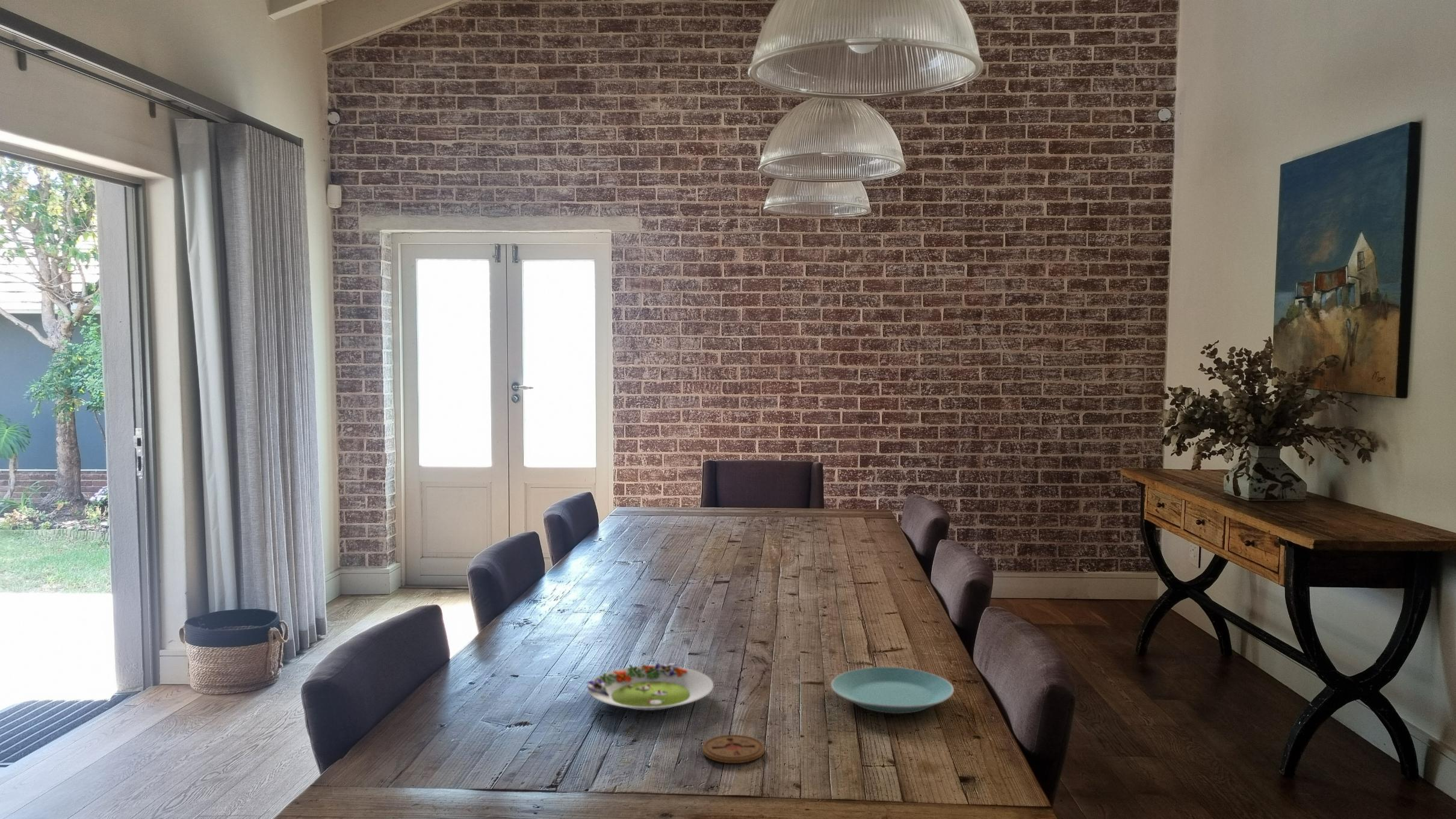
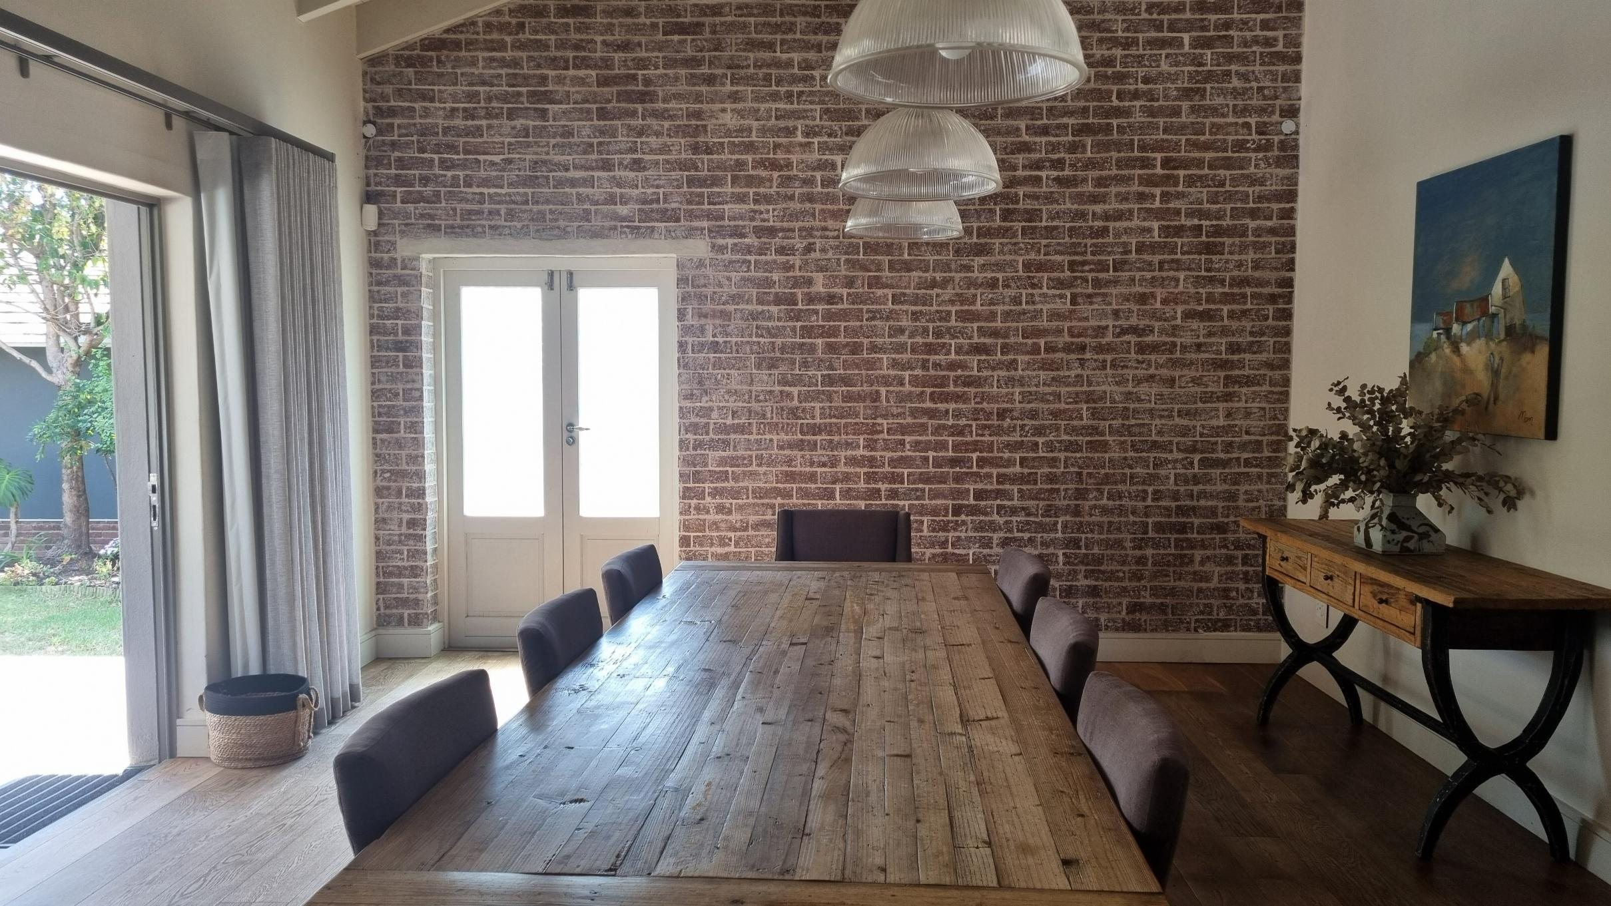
- plate (891, 692)
- coaster (733, 749)
- salad plate (651, 688)
